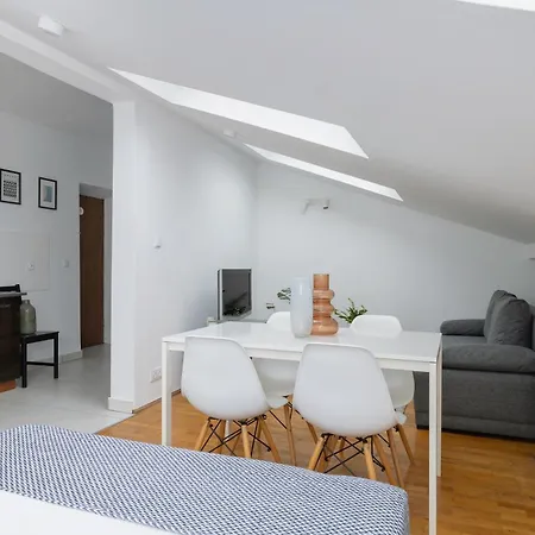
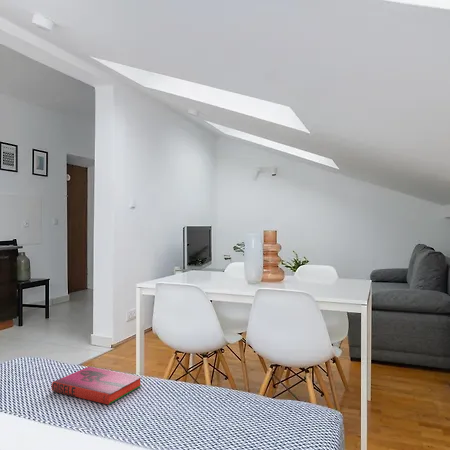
+ hardback book (97, 384)
